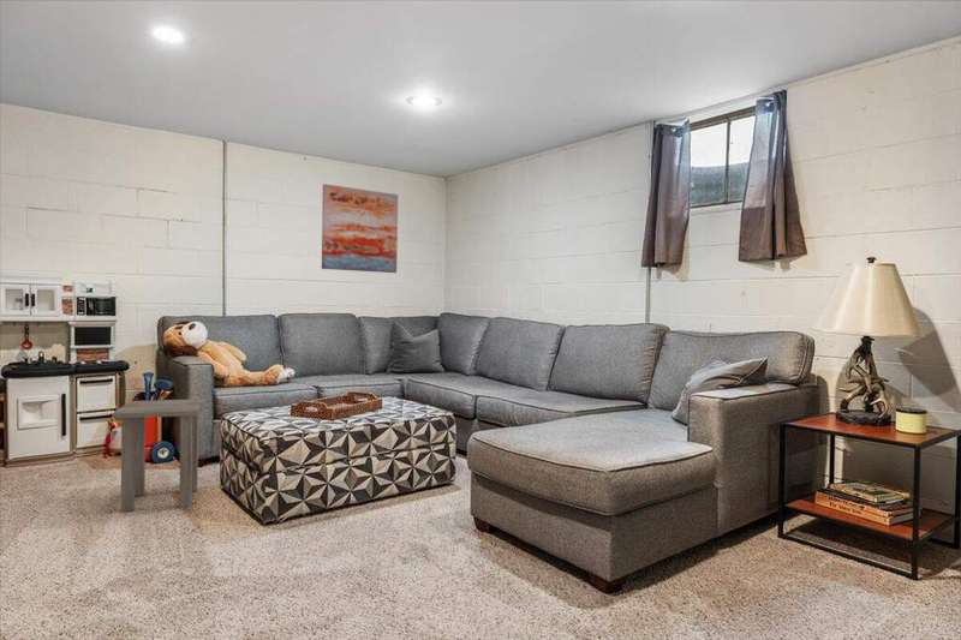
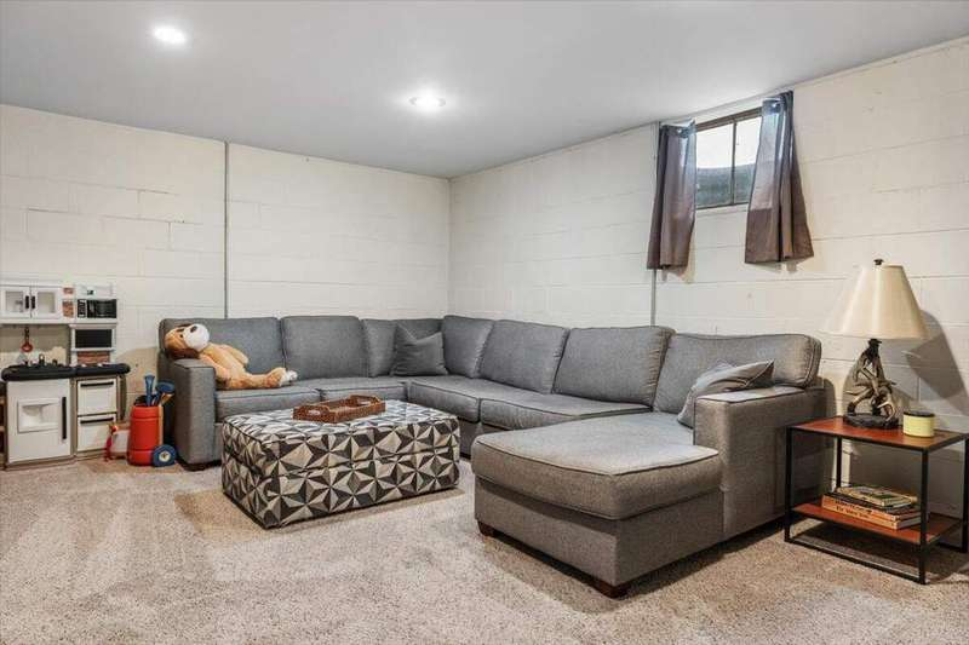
- wall art (360, 229)
- side table (144, 453)
